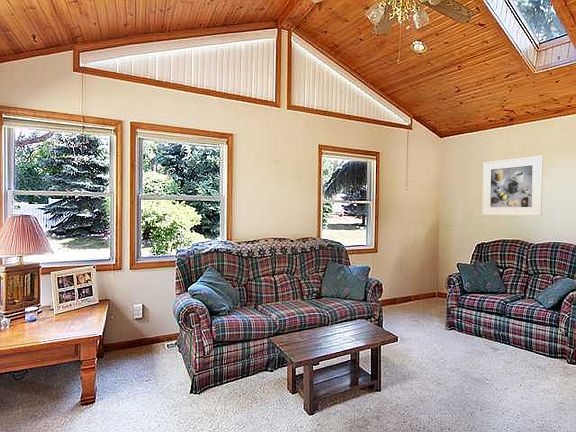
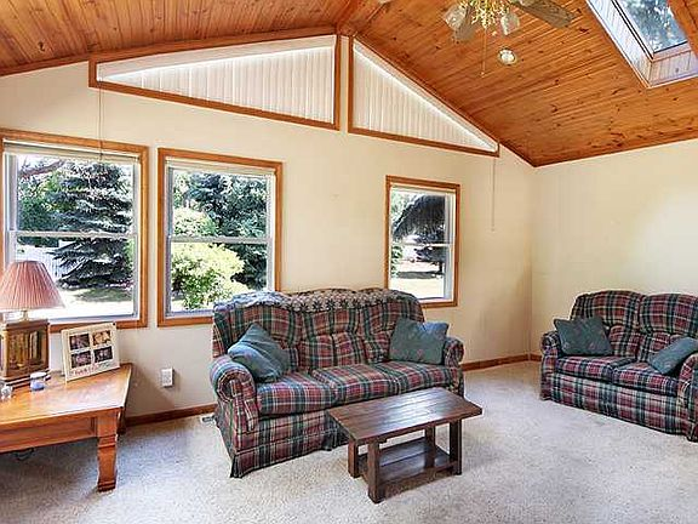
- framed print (510, 187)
